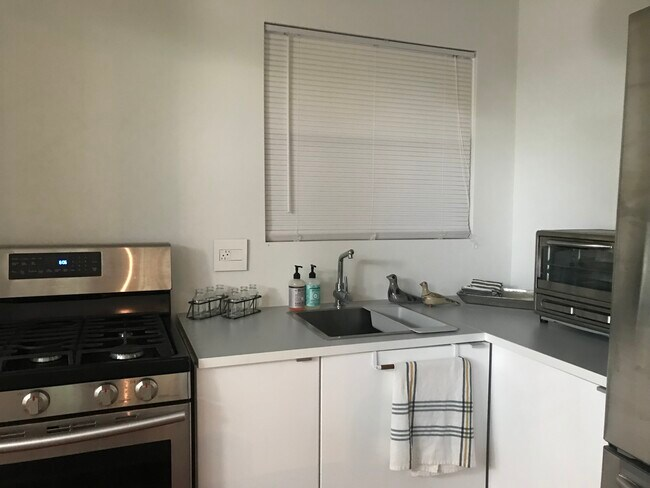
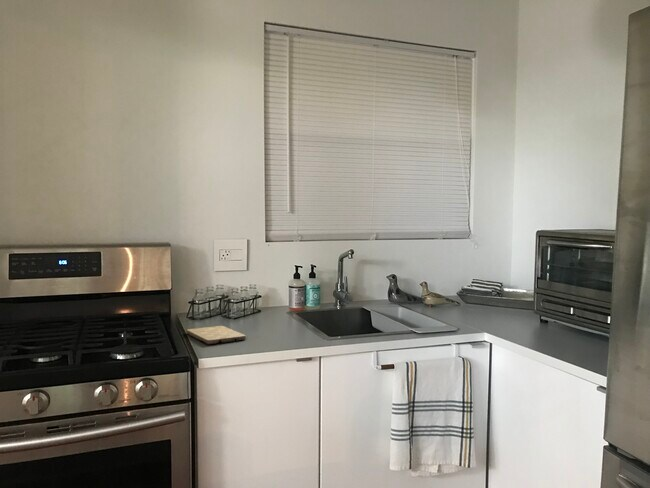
+ cutting board (215, 334)
